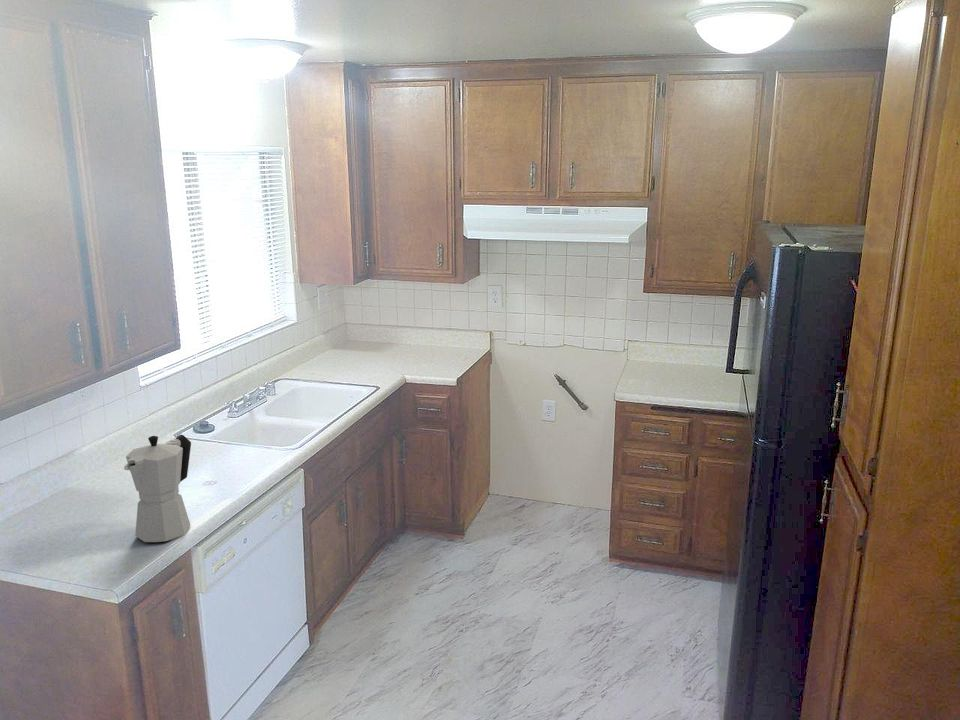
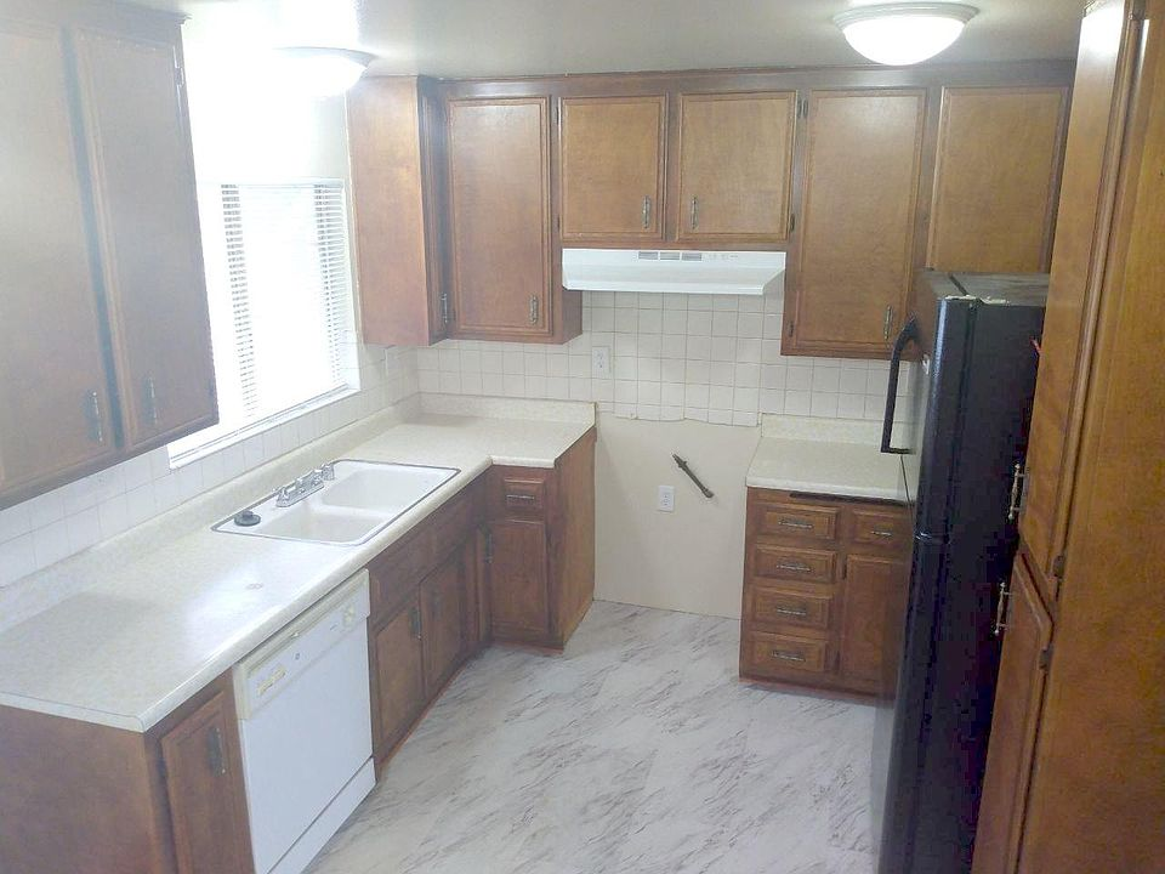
- moka pot (162, 482)
